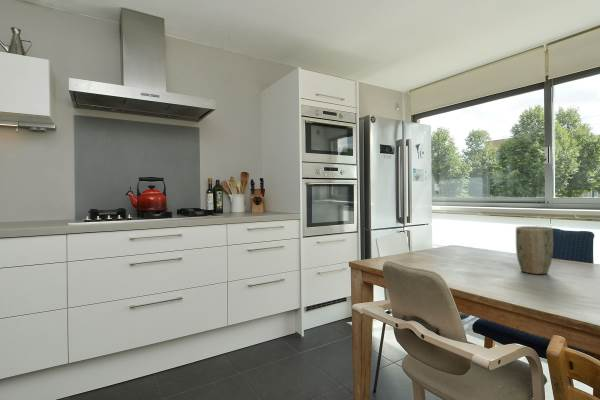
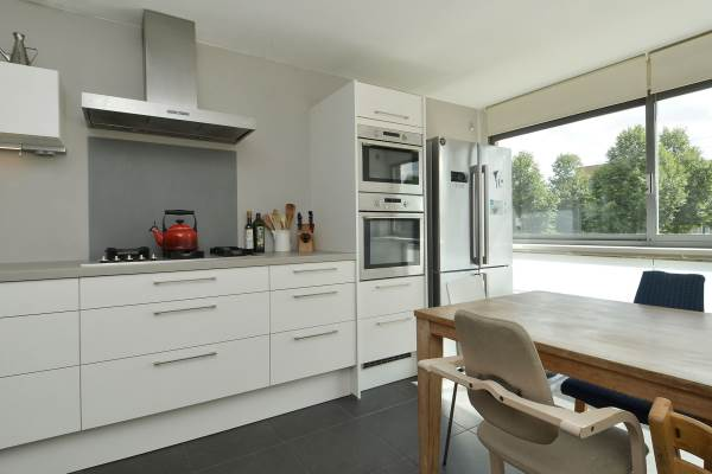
- plant pot (534, 249)
